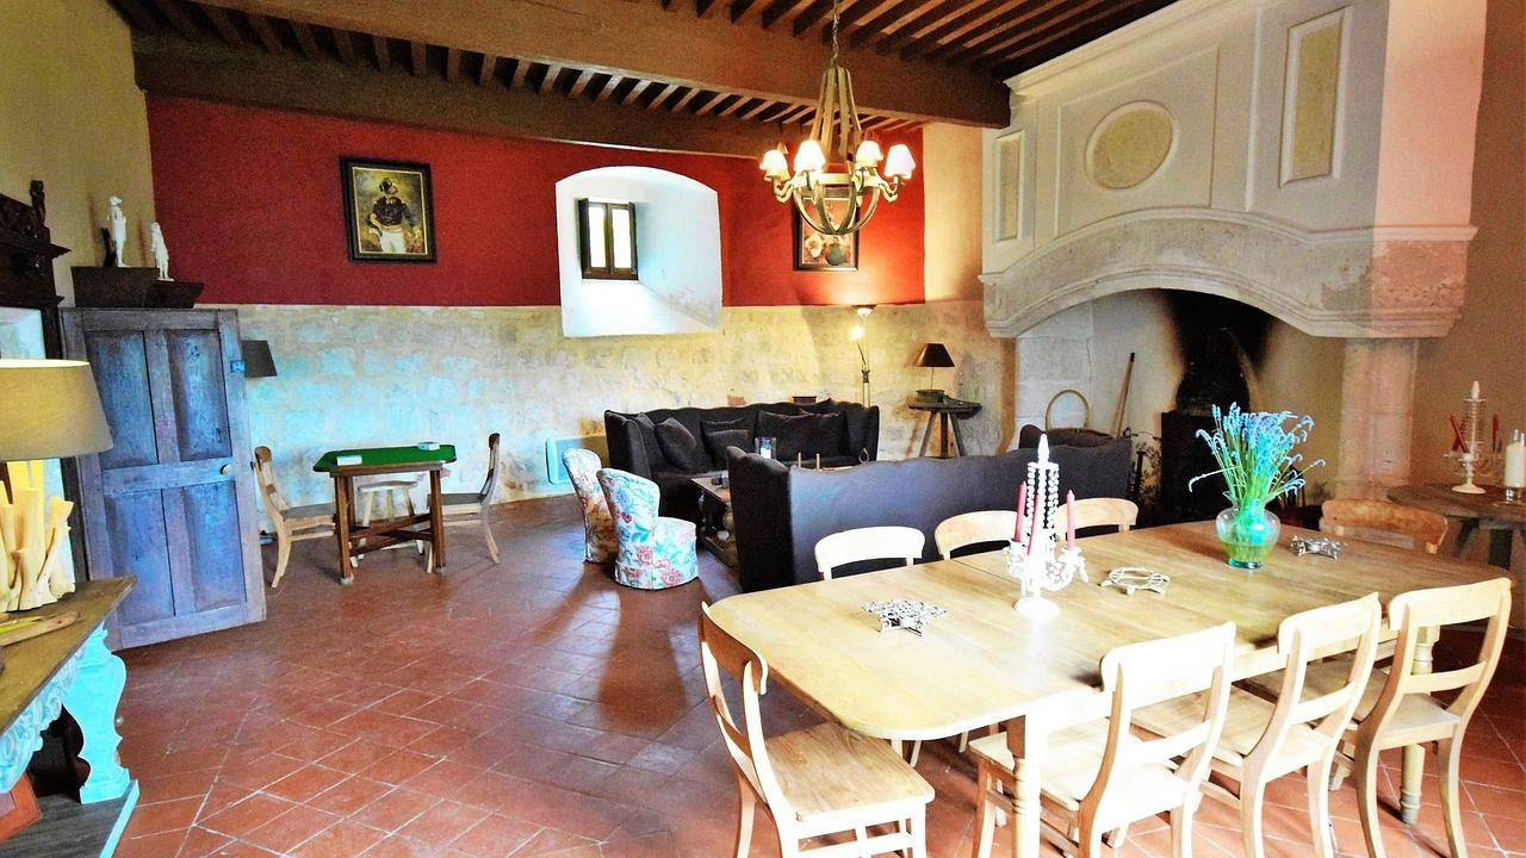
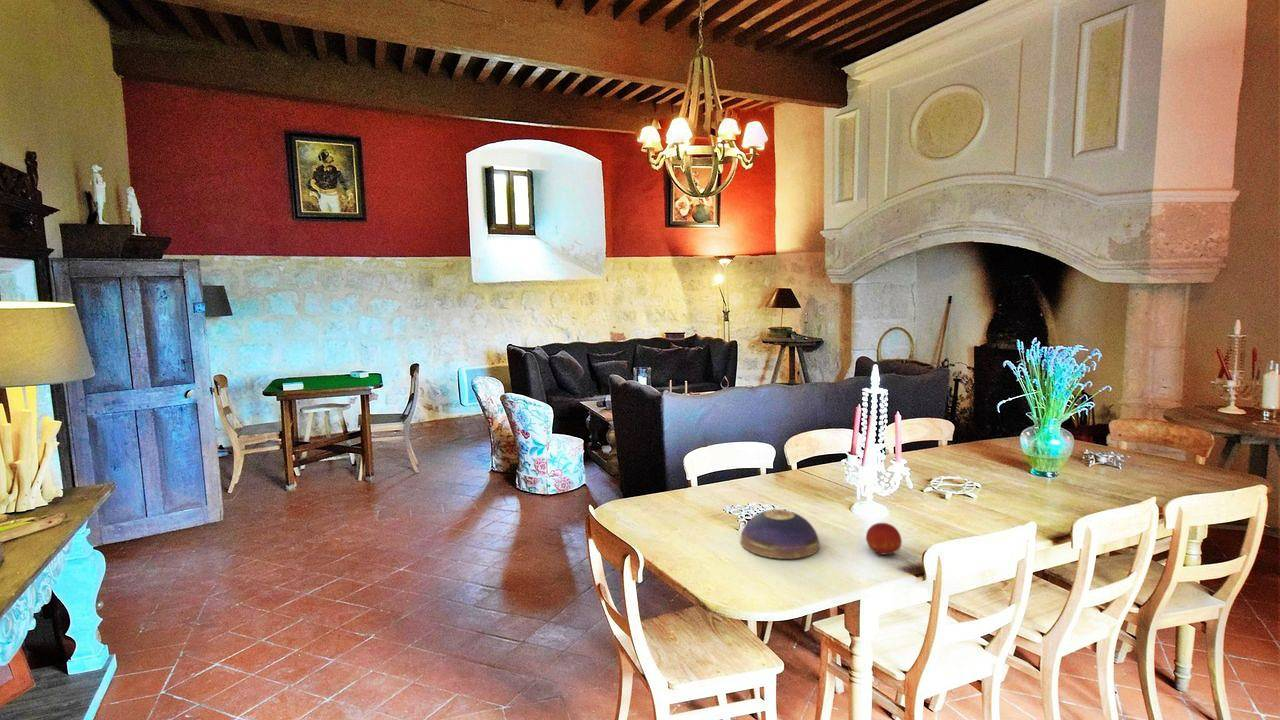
+ fruit (883, 537)
+ decorative bowl (779, 527)
